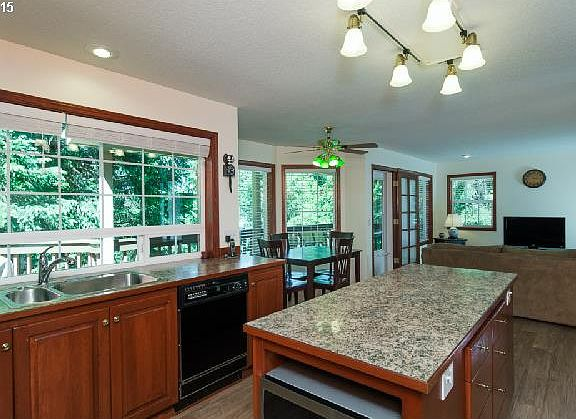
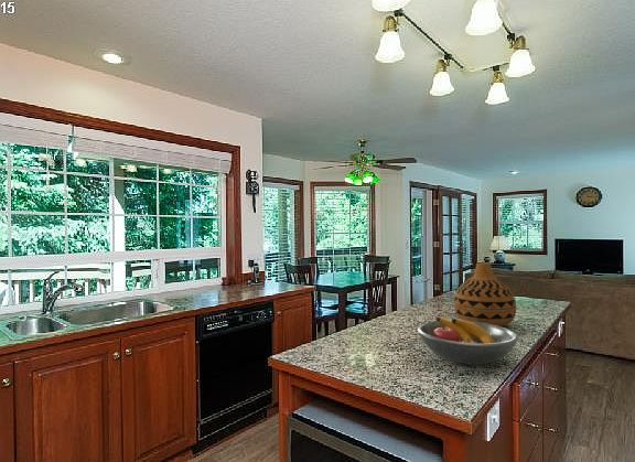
+ fruit bowl (465, 341)
+ vase (483, 293)
